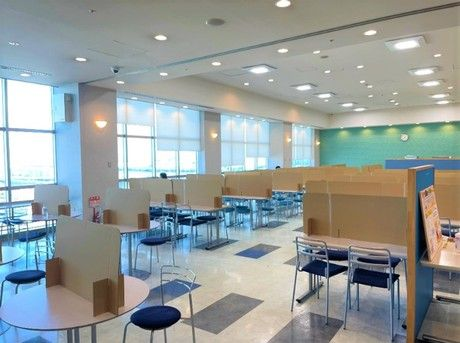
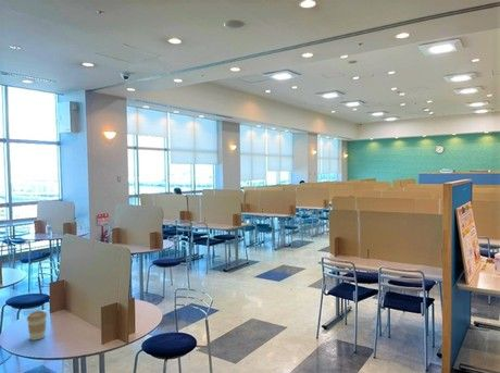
+ coffee cup (37, 324)
